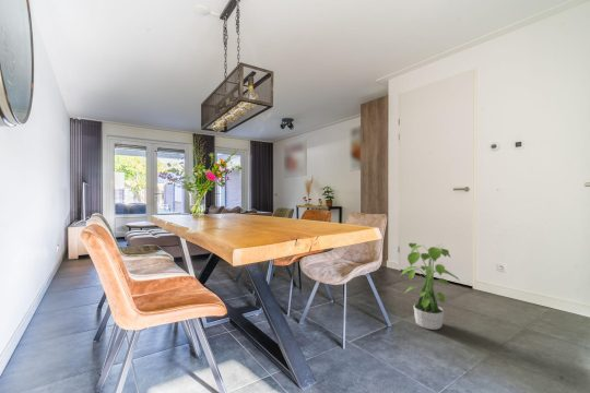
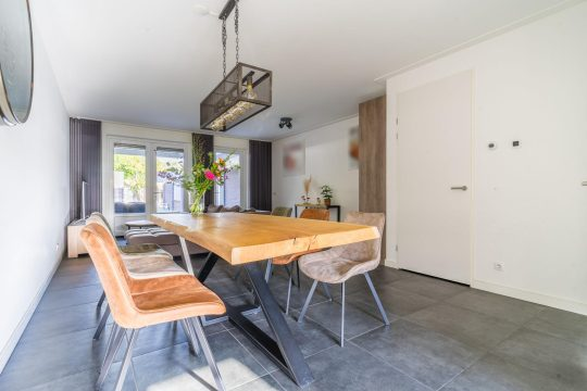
- potted plant (428, 283)
